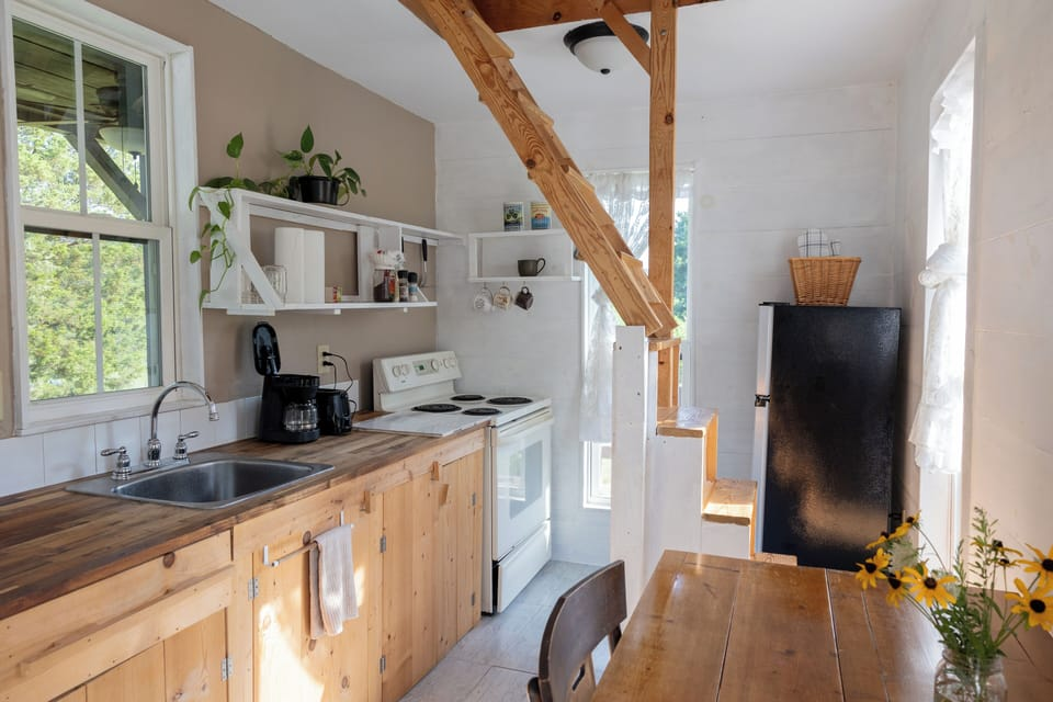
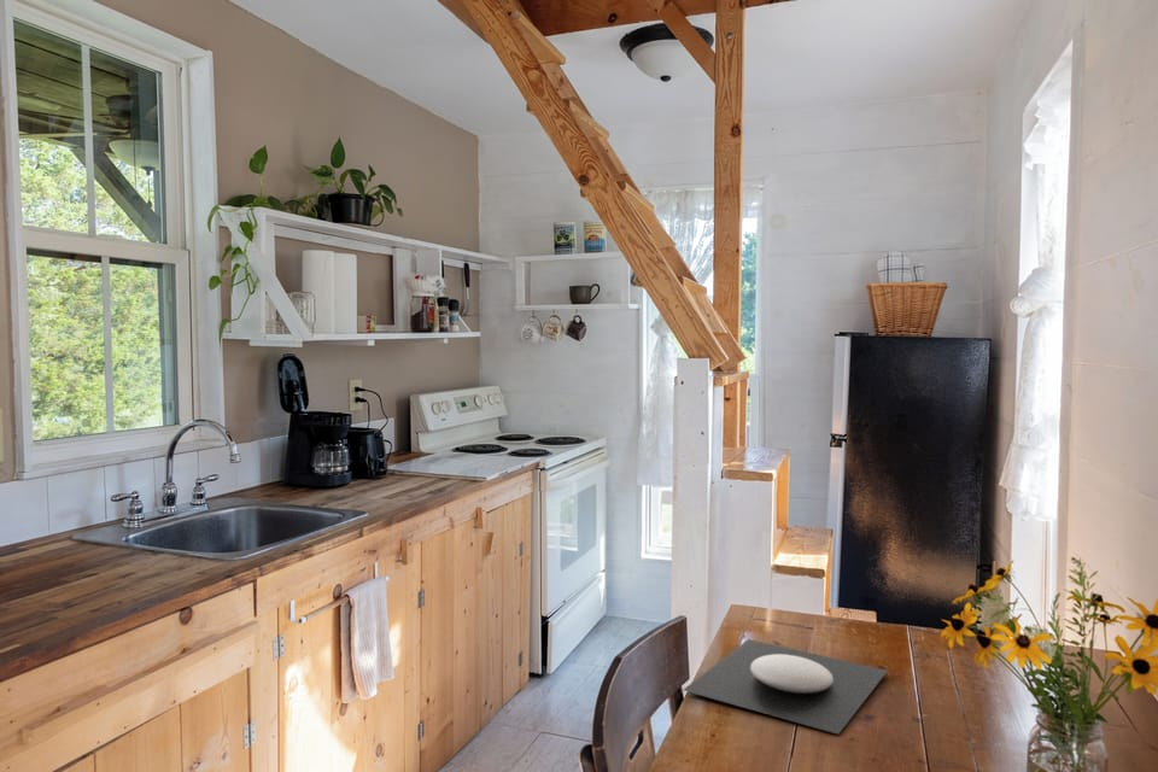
+ plate (786, 671)
